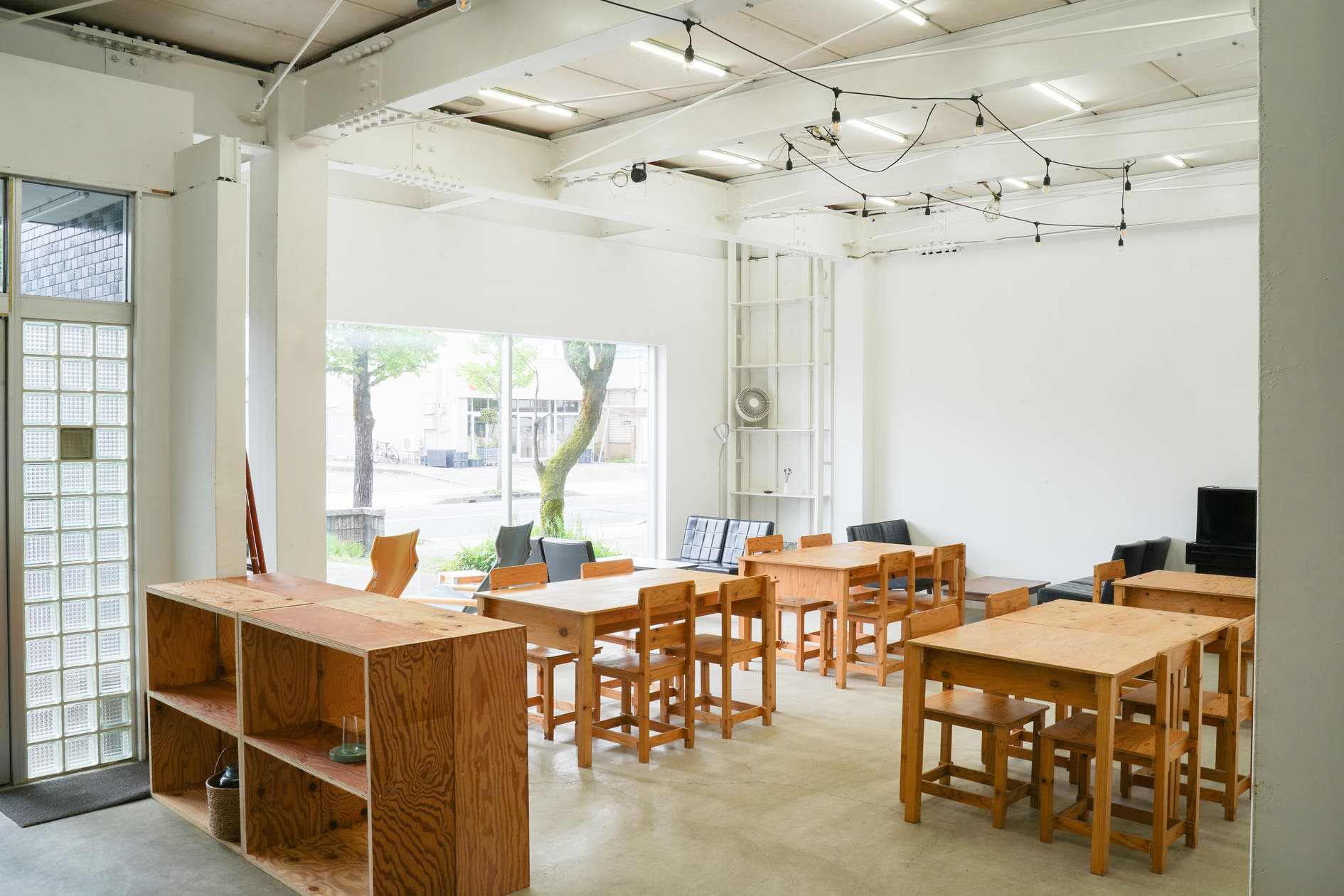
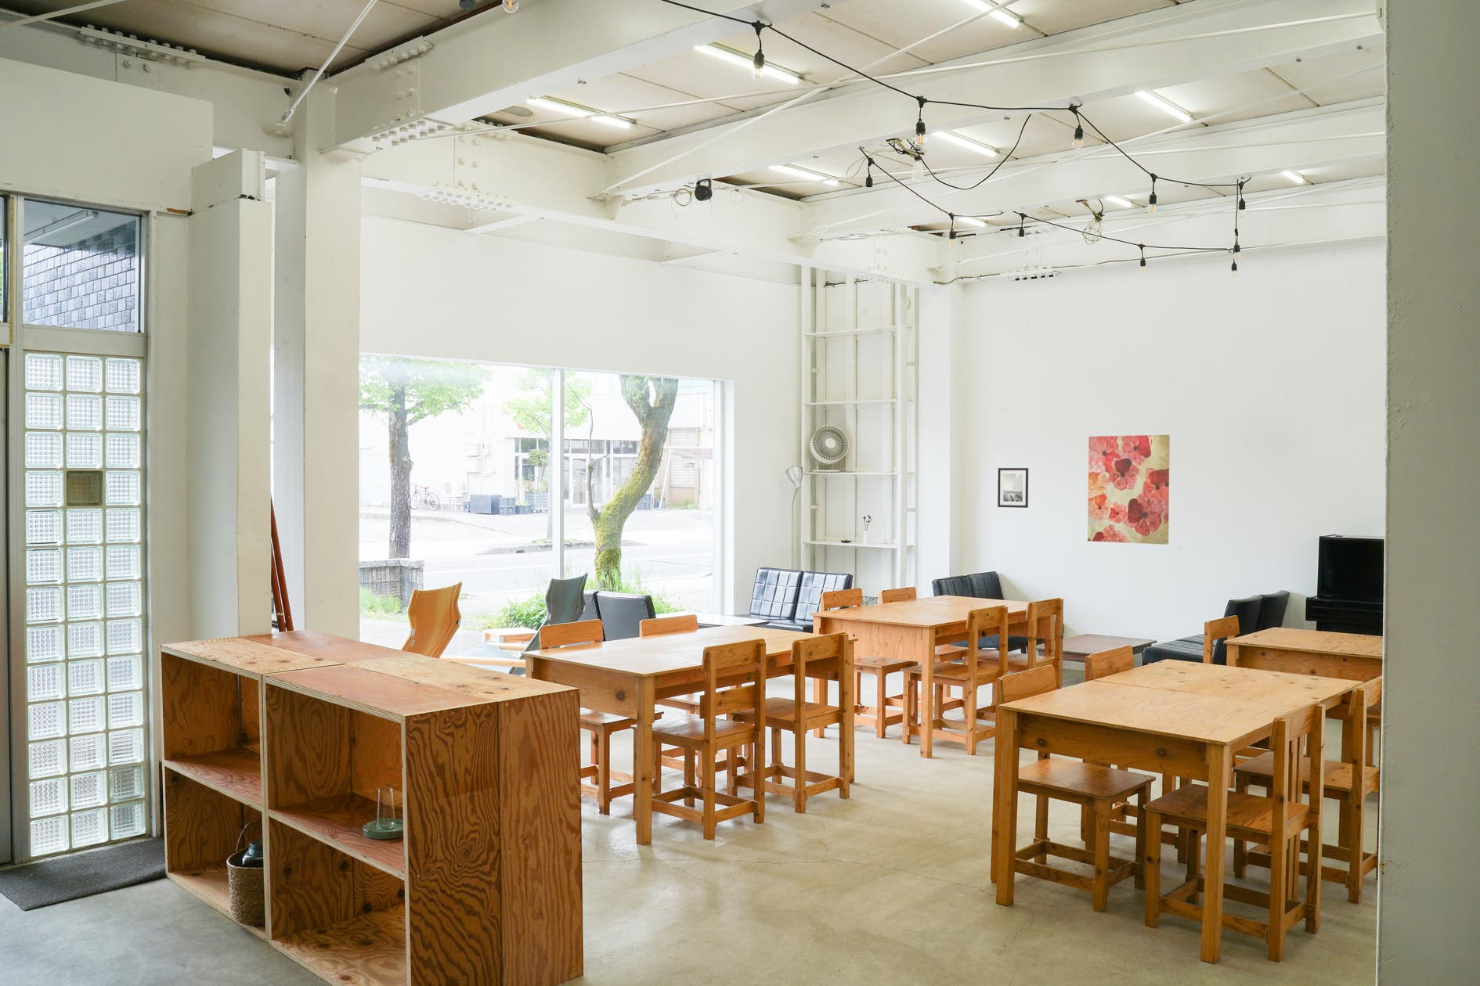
+ wall art (1012, 487)
+ wall art (1128, 489)
